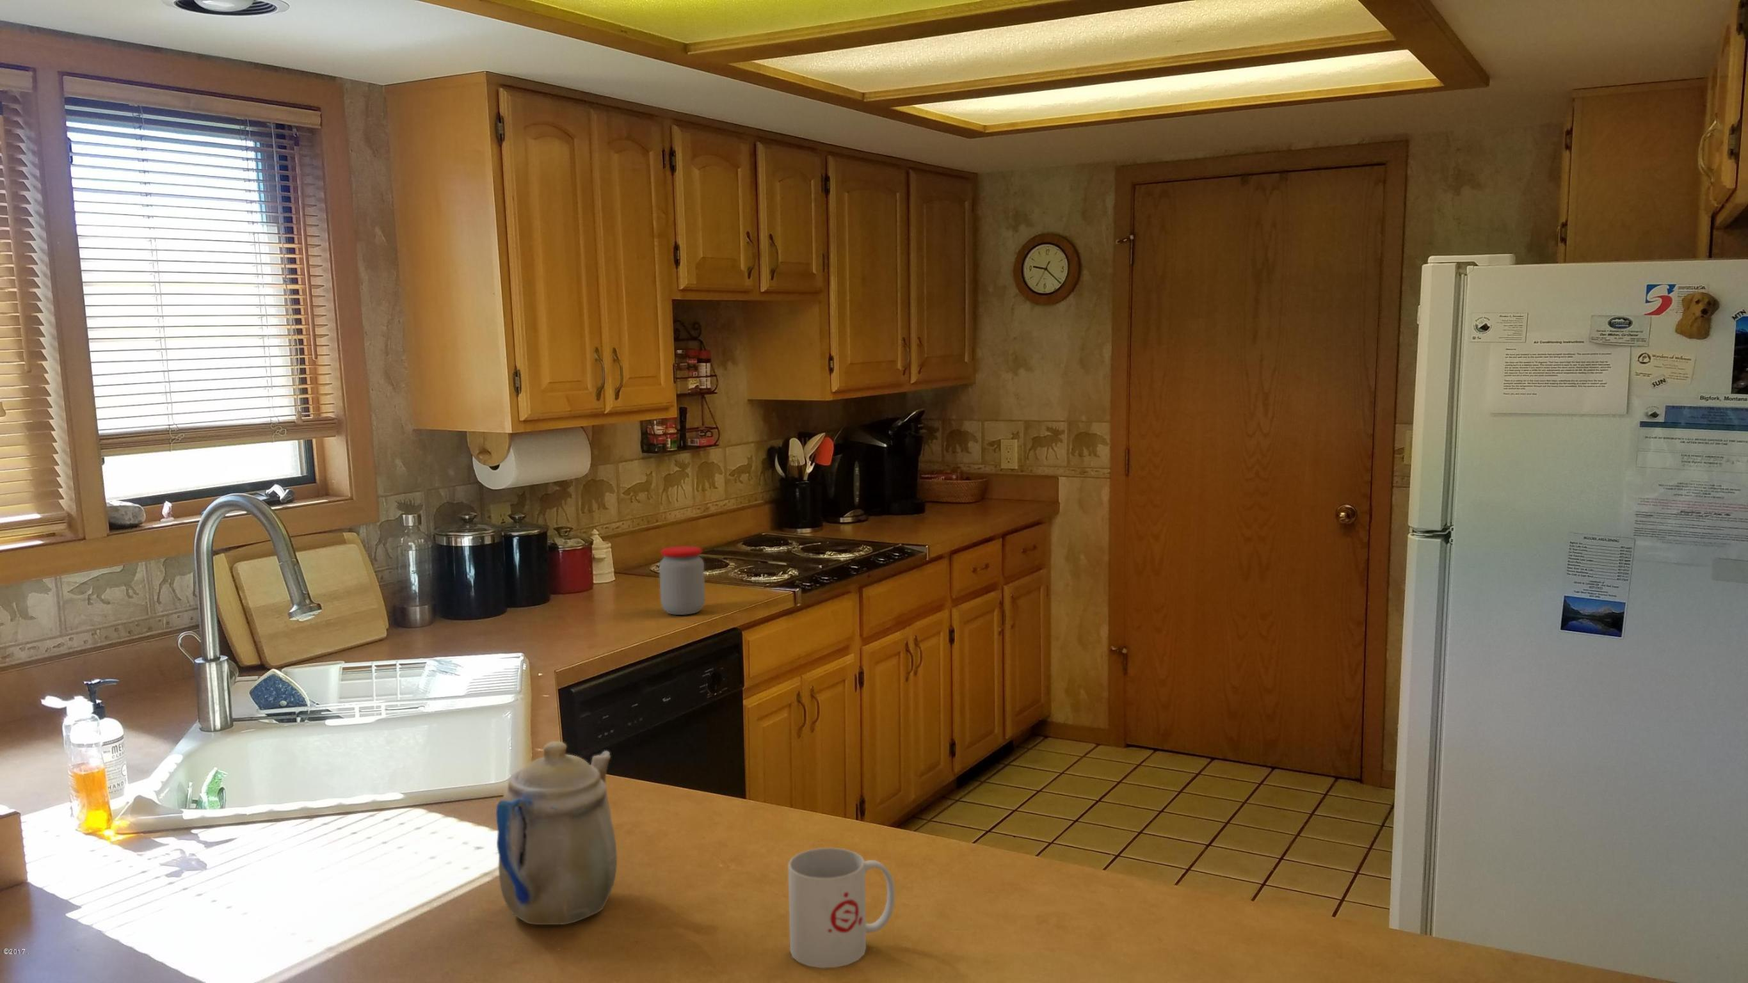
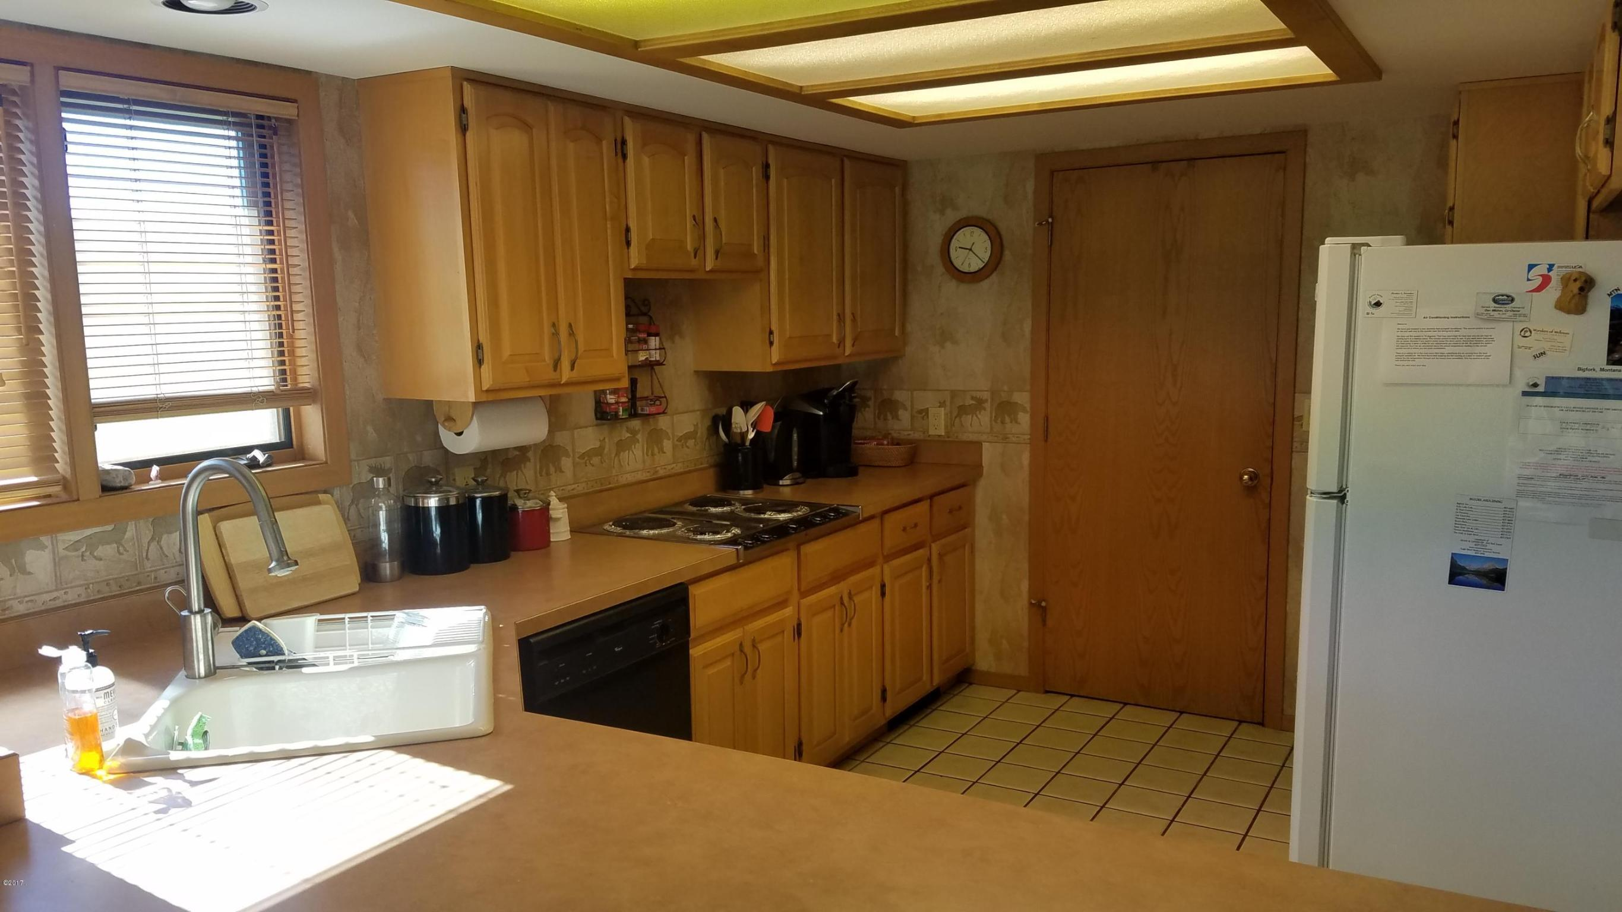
- mug (843, 903)
- jar (682, 580)
- teapot (556, 825)
